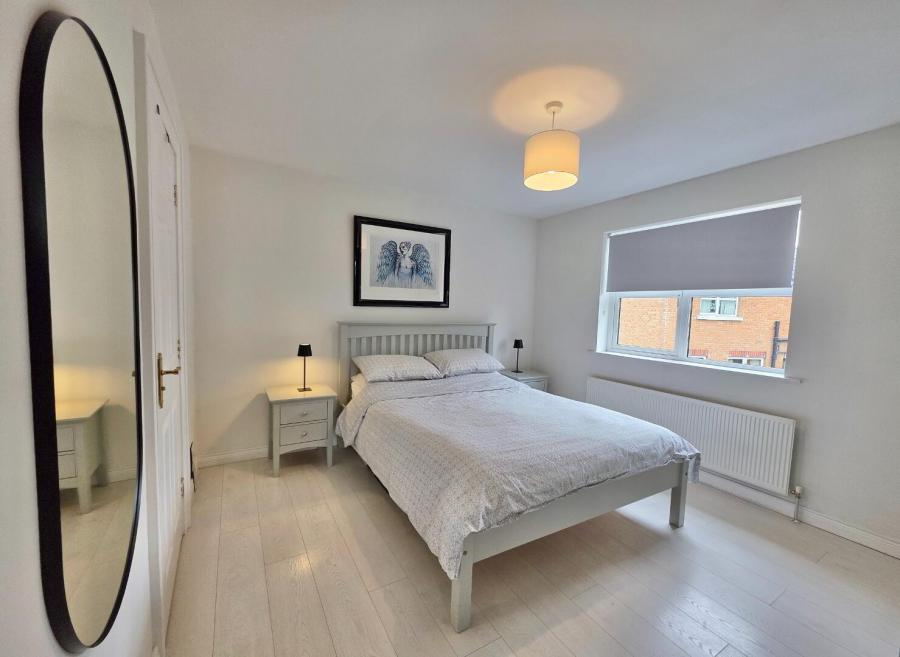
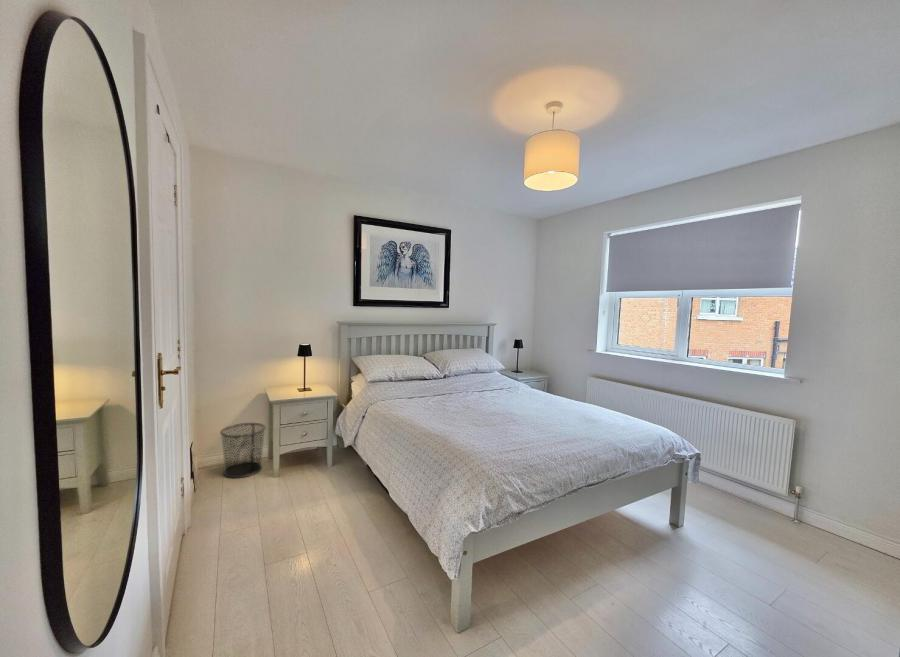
+ waste bin (243, 449)
